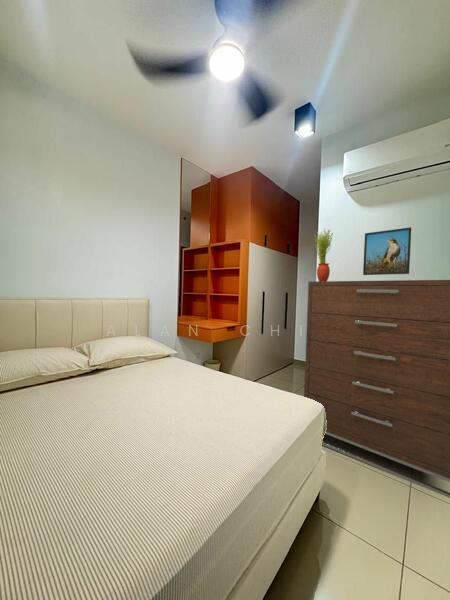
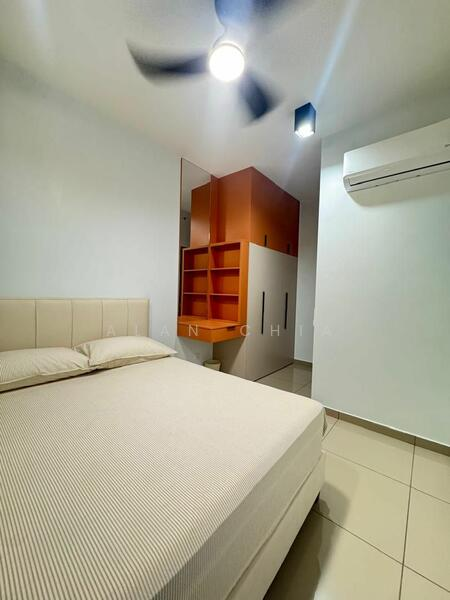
- potted plant (322, 255)
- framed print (385, 252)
- dresser (376, 366)
